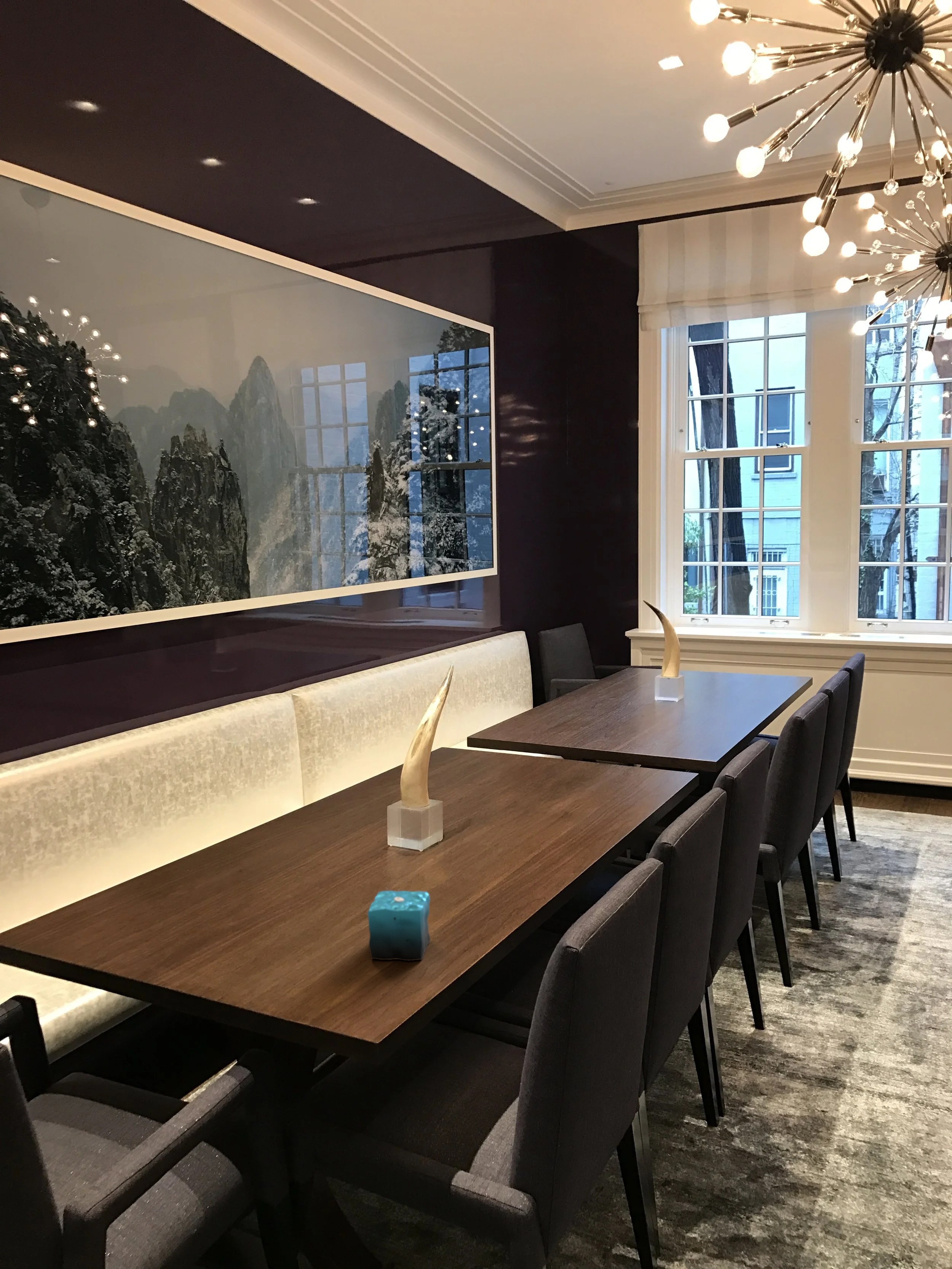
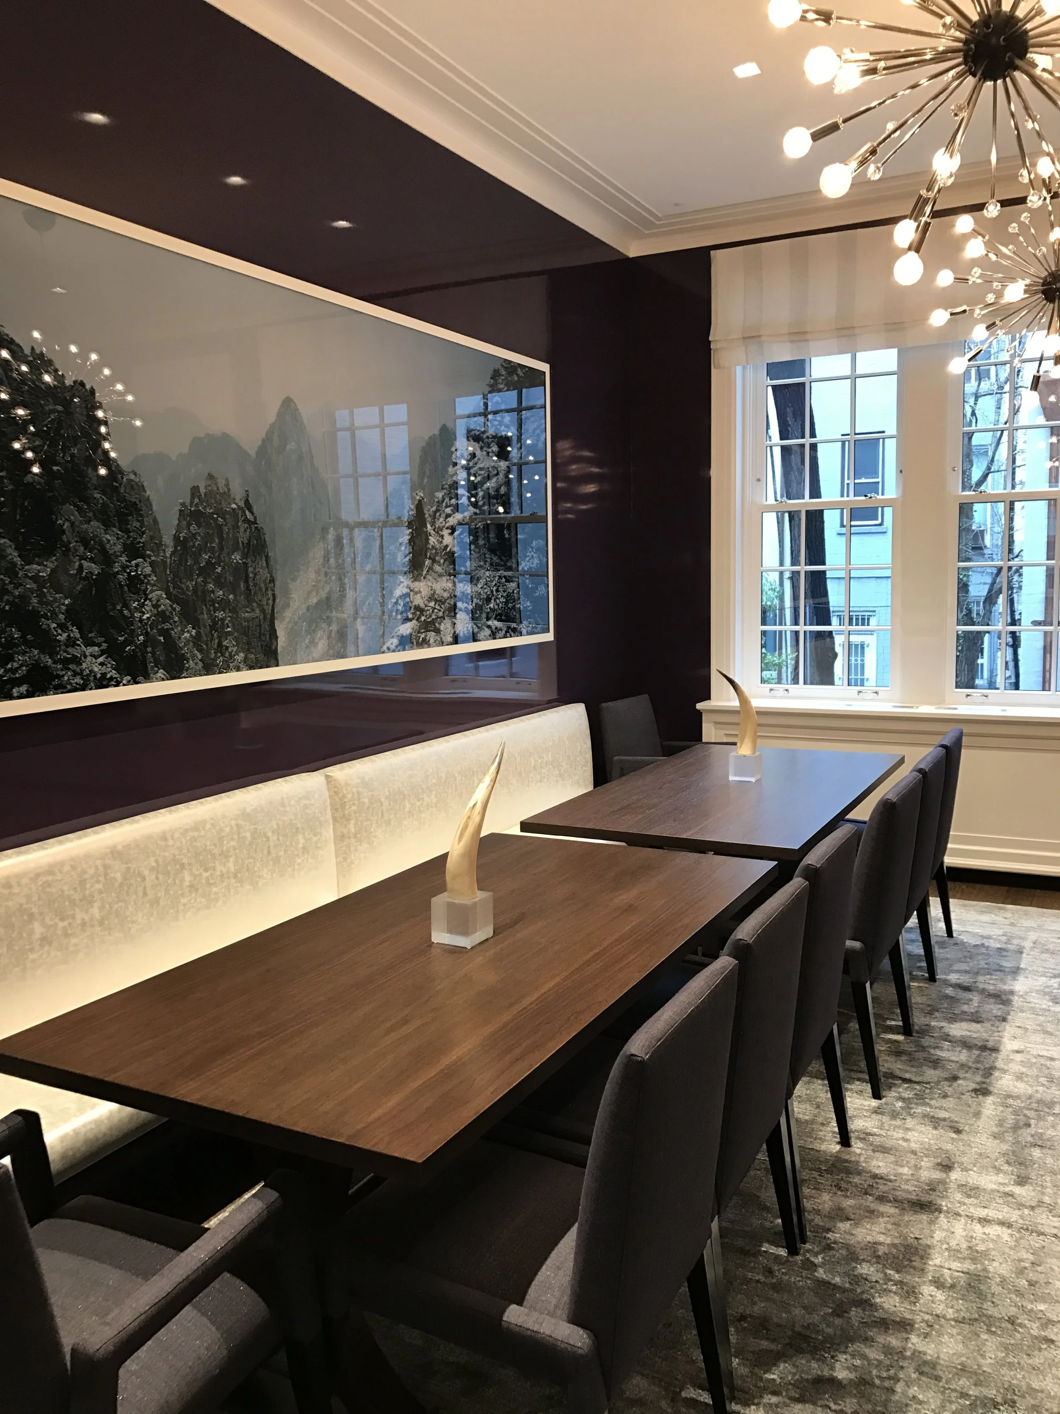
- candle (400, 914)
